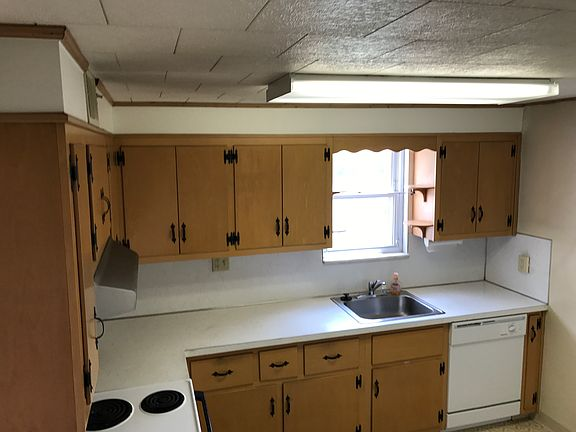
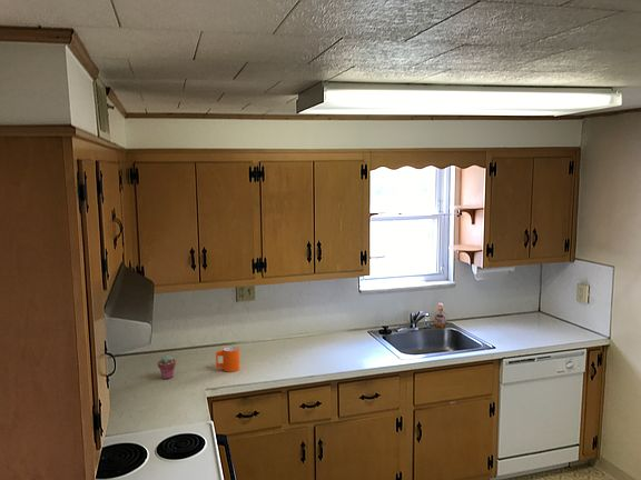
+ mug (228, 359)
+ potted succulent (167, 366)
